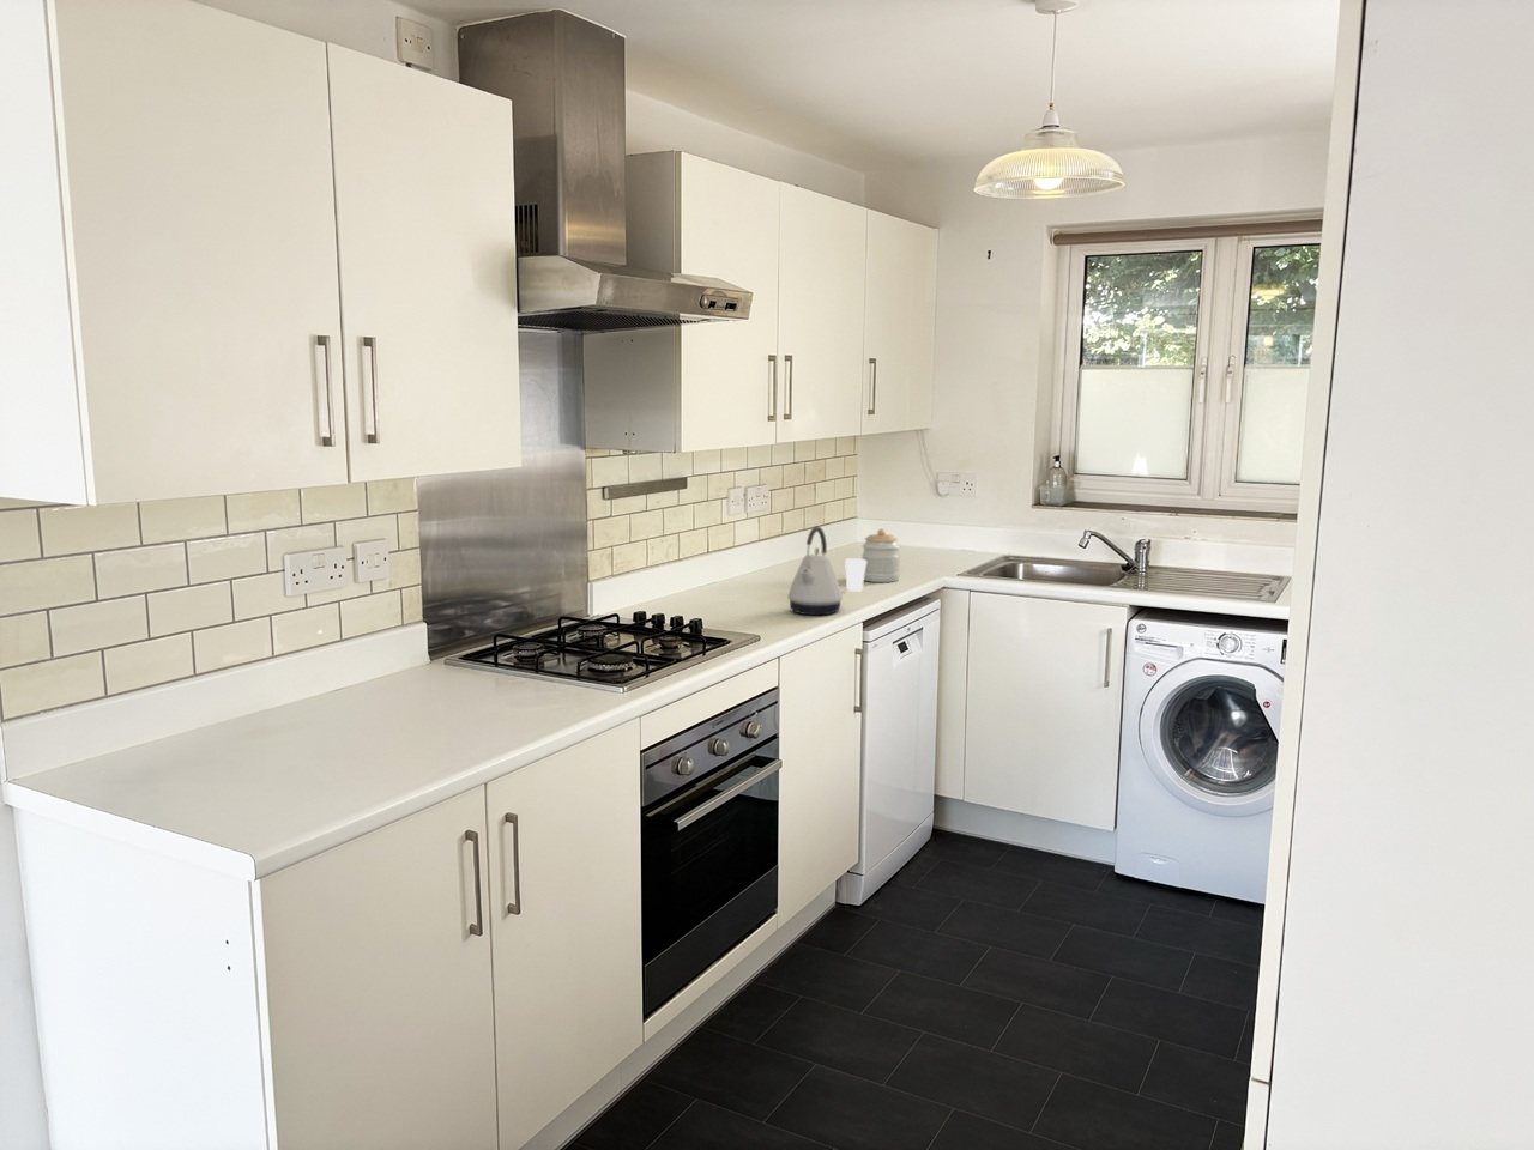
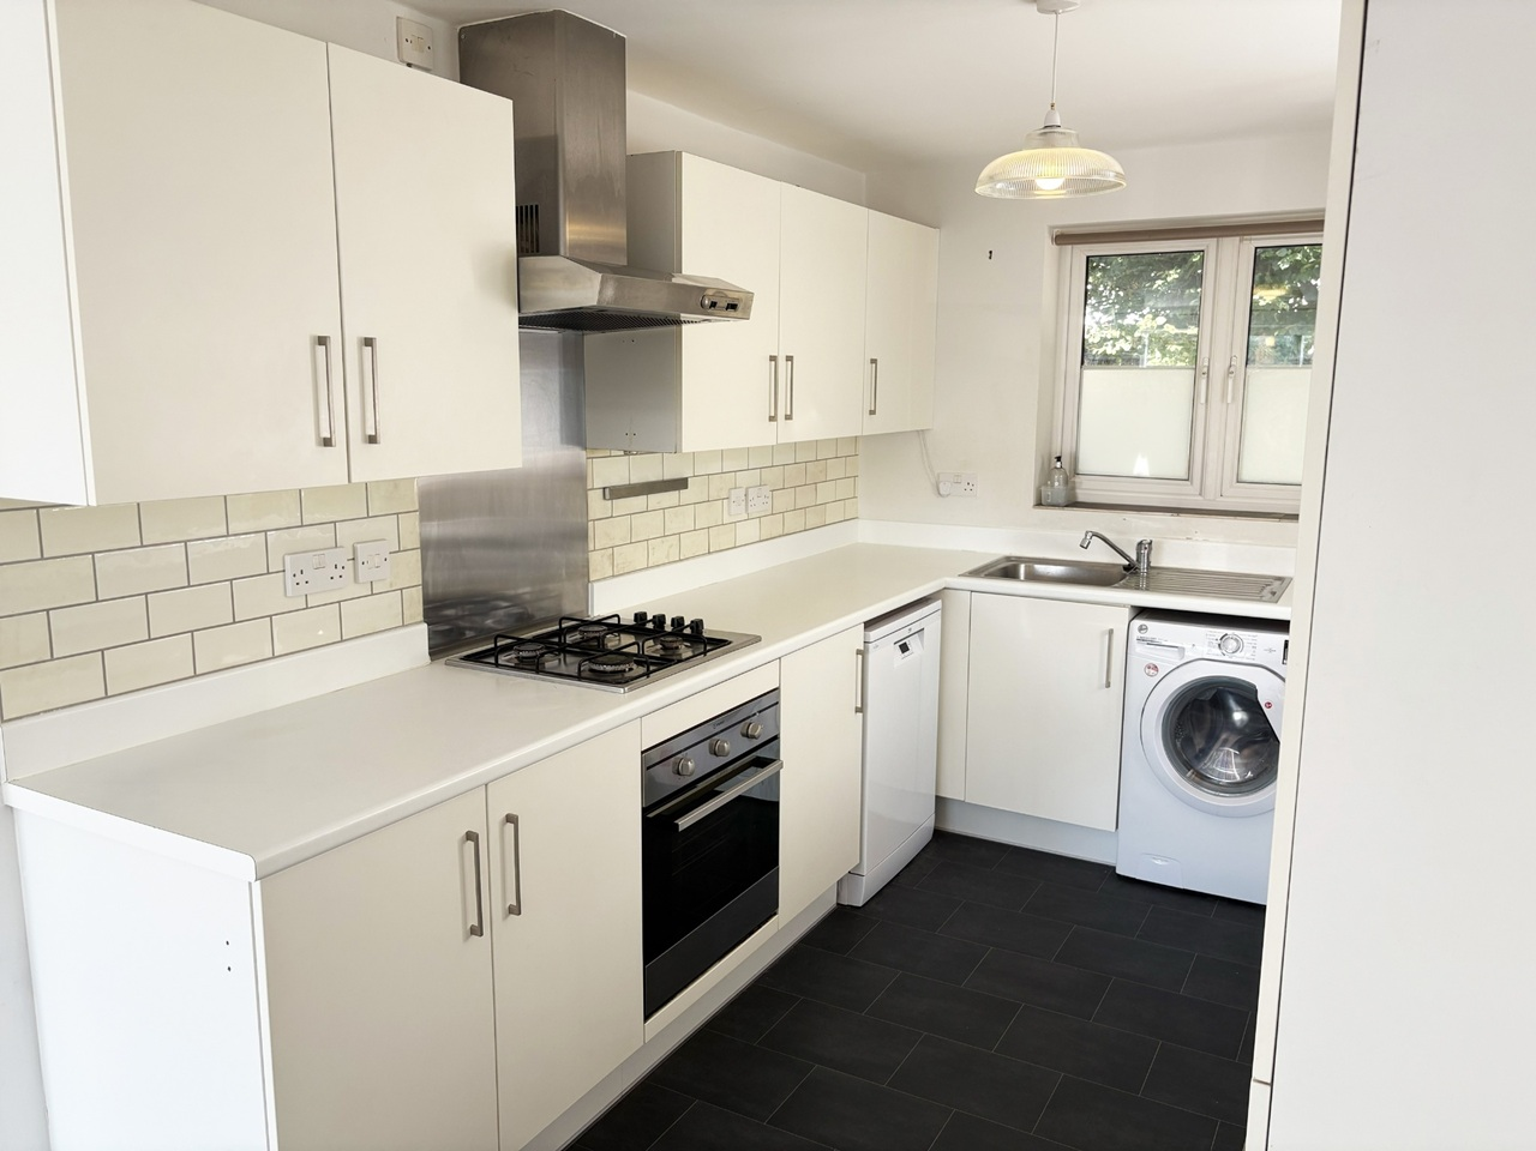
- jar (881, 553)
- cup (854, 575)
- kettle (815, 569)
